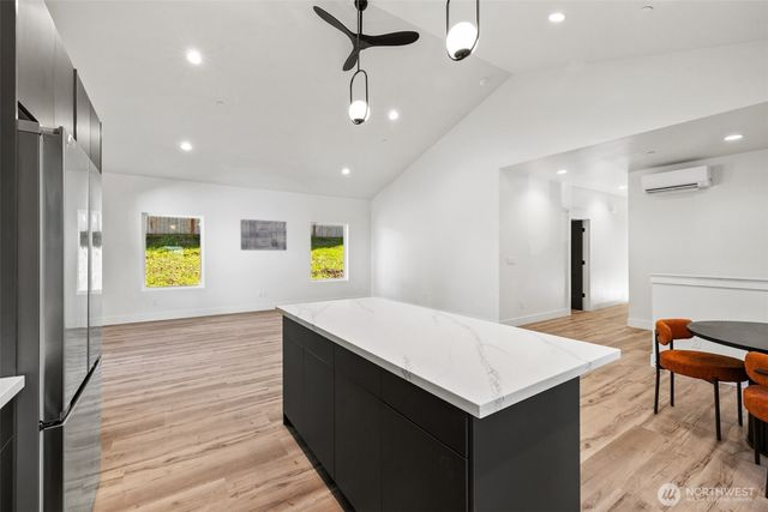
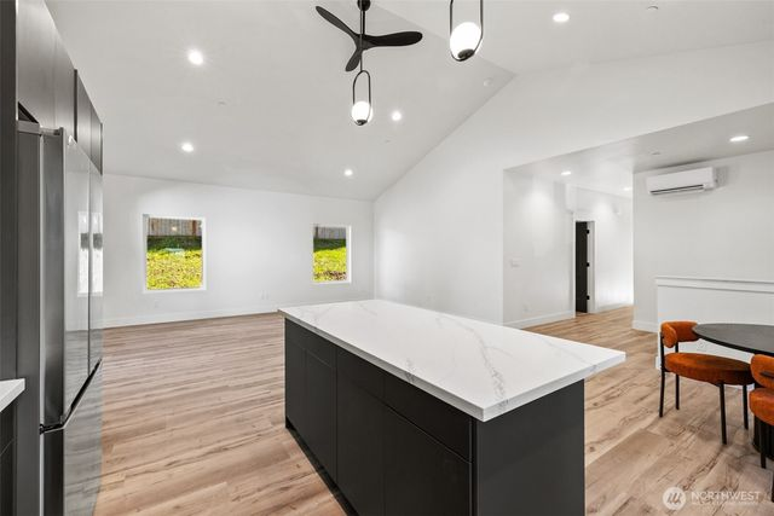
- wall art (264, 235)
